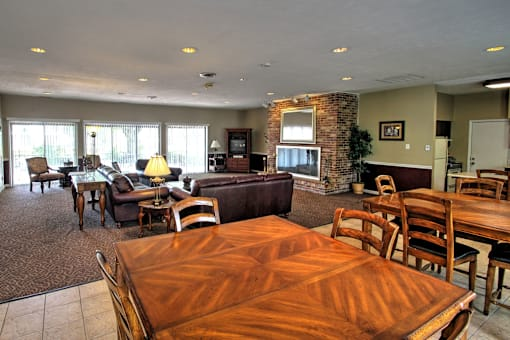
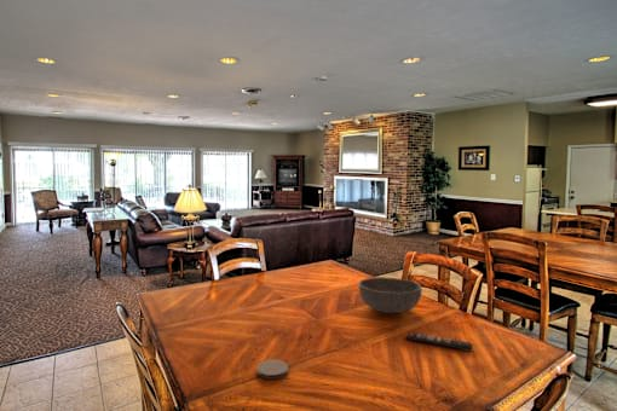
+ remote control (438, 341)
+ bowl (388, 296)
+ coaster (272, 369)
